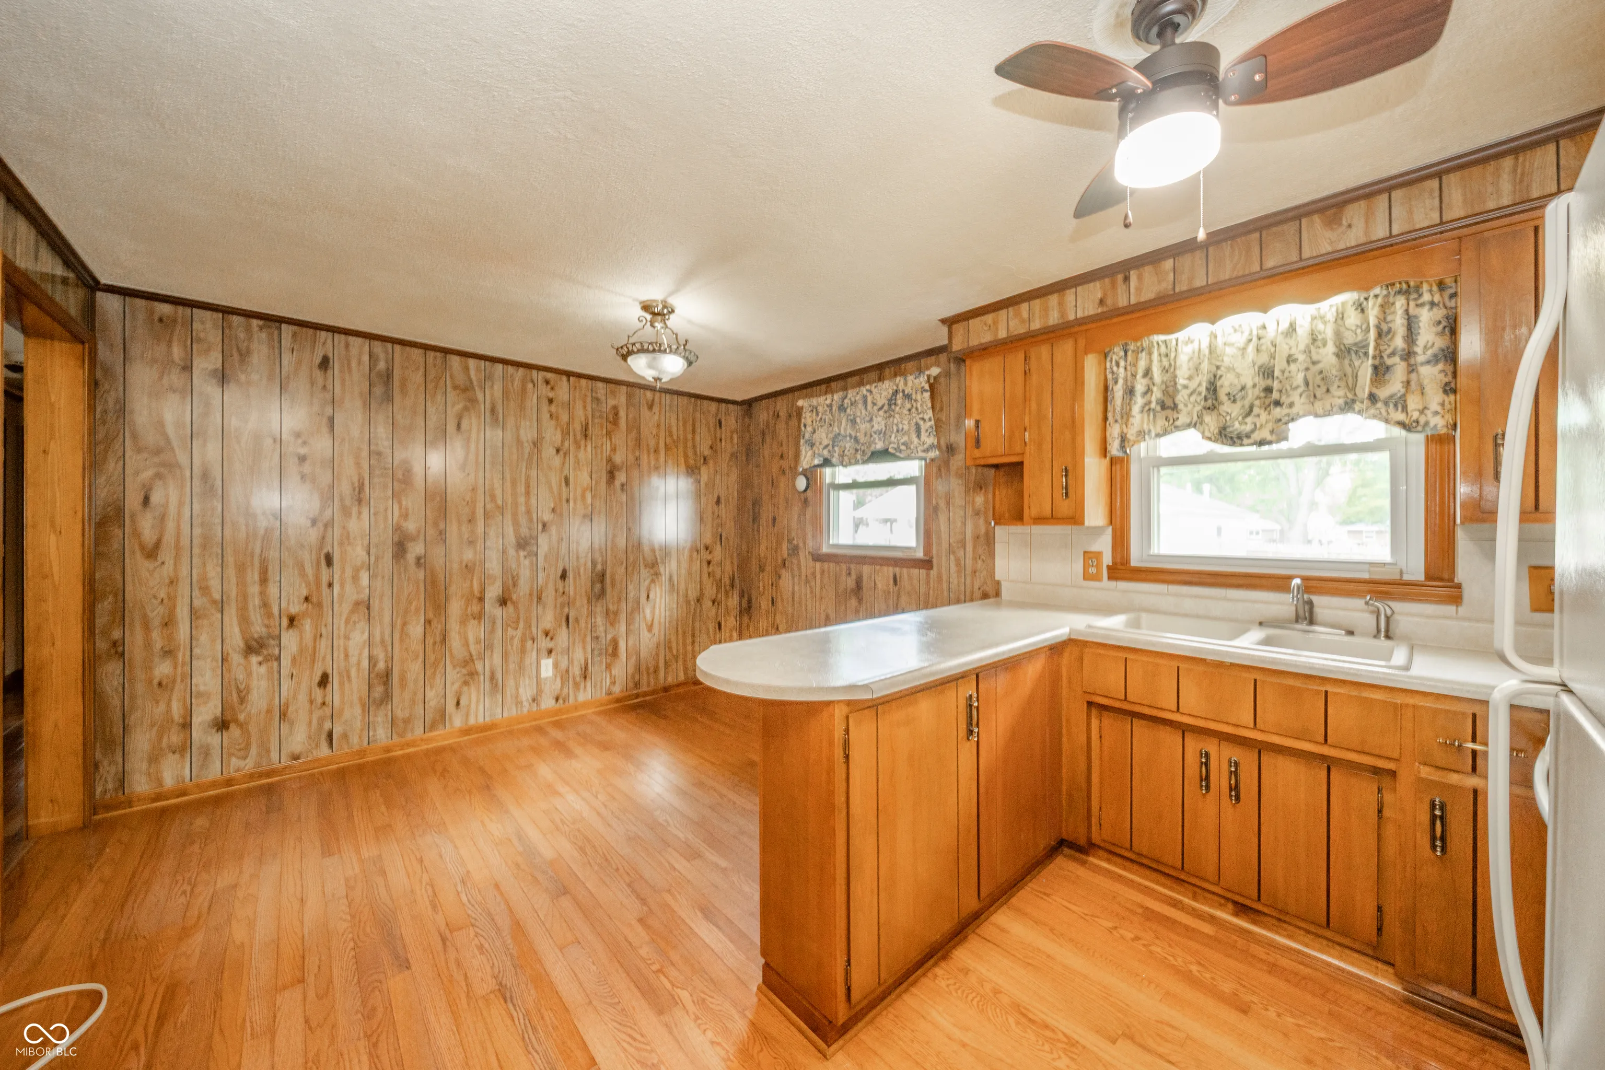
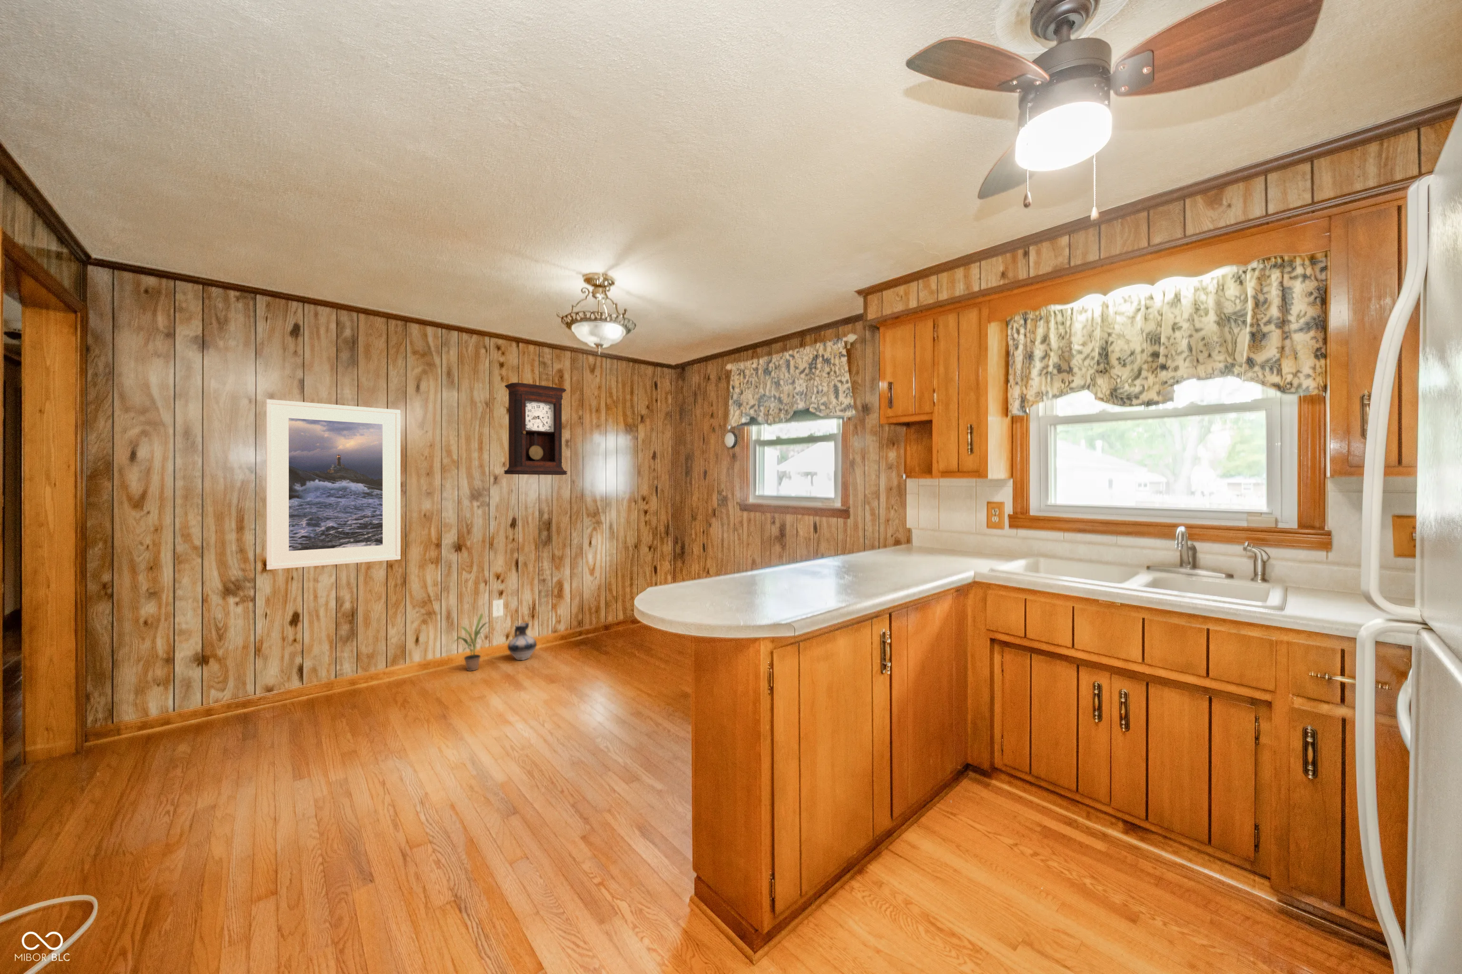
+ pendulum clock (537, 430)
+ potted plant (475, 644)
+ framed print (337, 484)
+ ceramic jug (522, 641)
